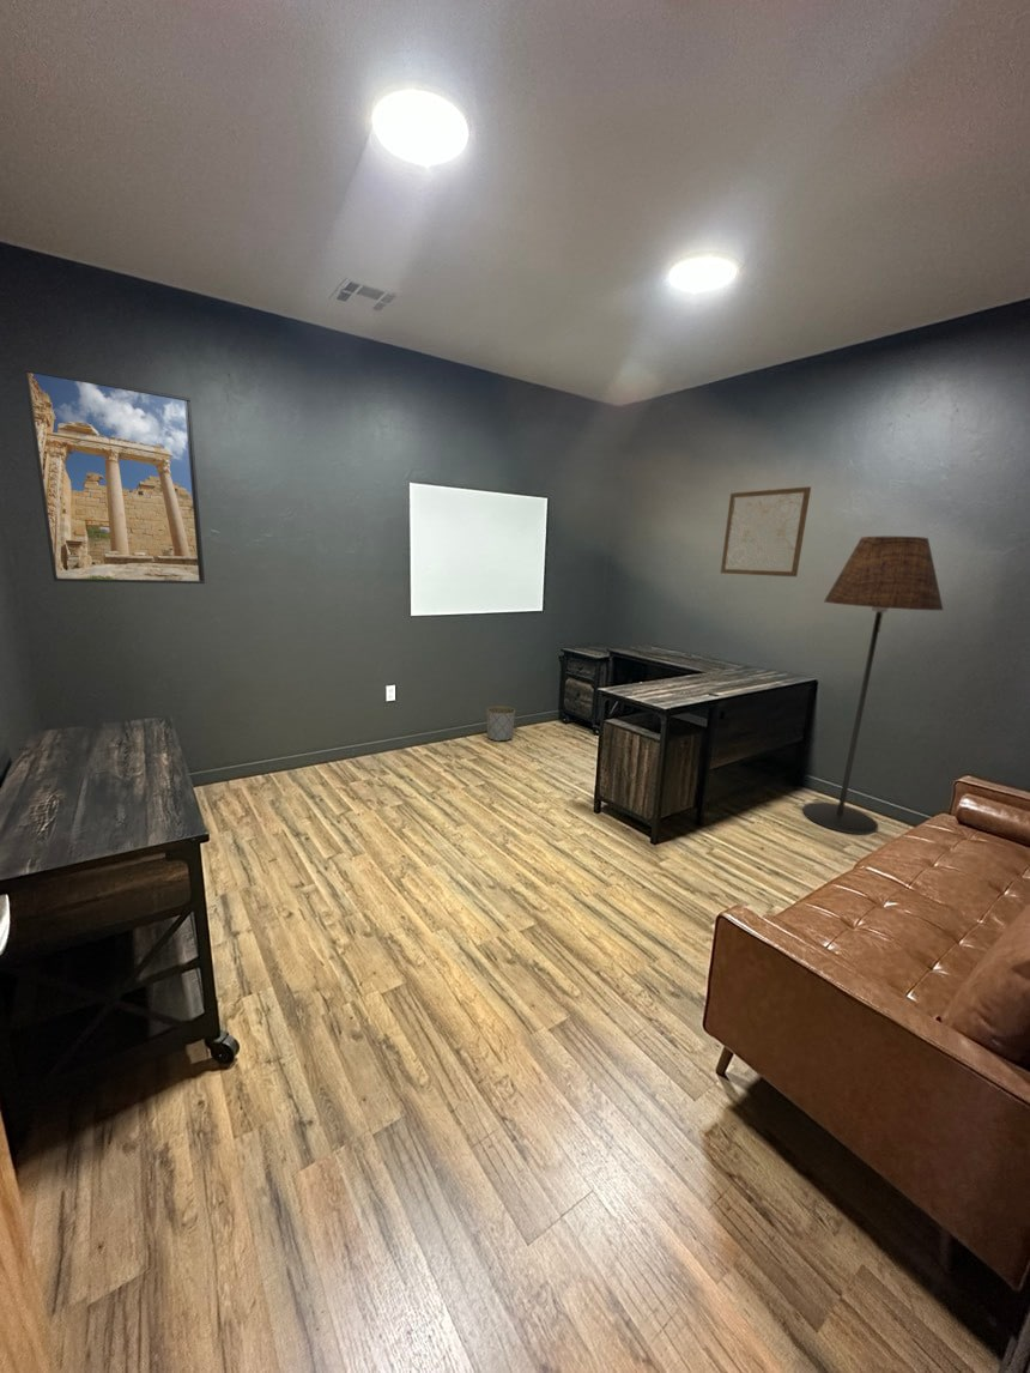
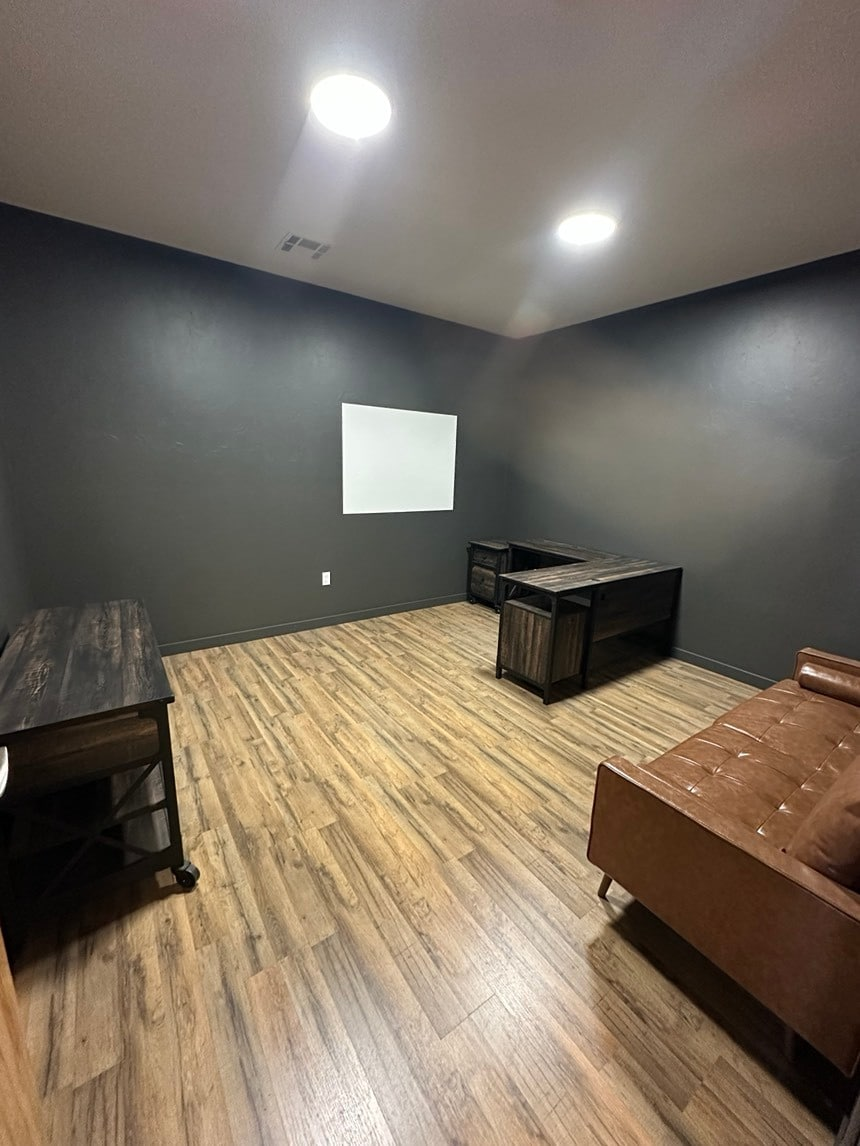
- planter (499, 724)
- wall art (765, 530)
- floor lamp (865, 686)
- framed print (123, 486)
